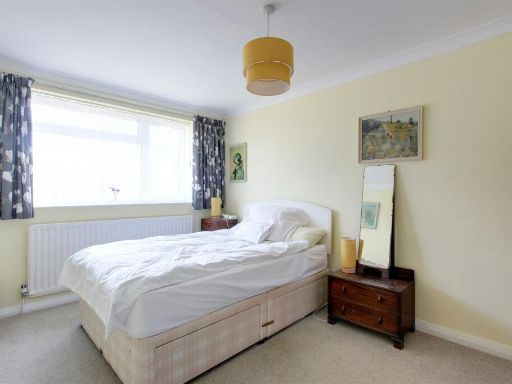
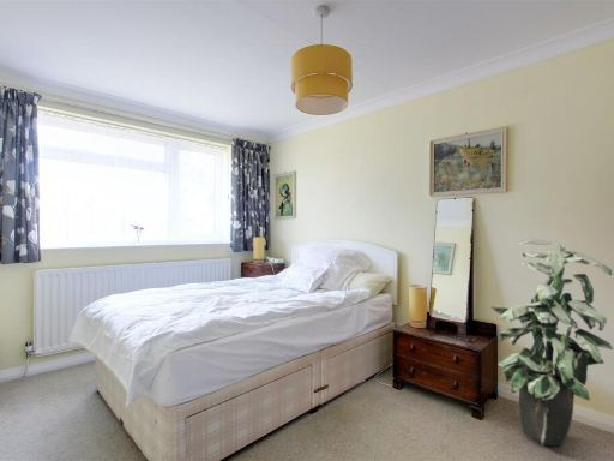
+ indoor plant (544, 336)
